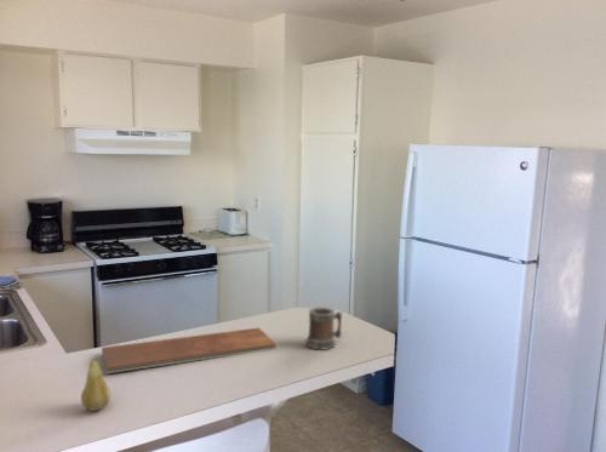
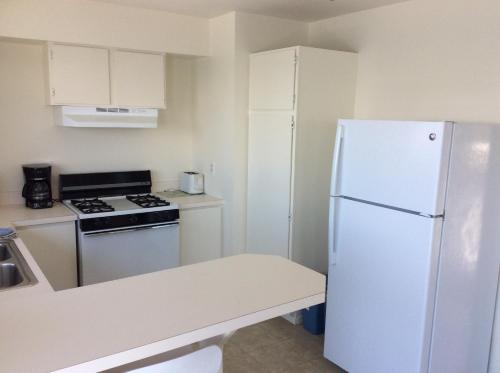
- mug (325, 327)
- chopping board (190, 348)
- fruit (95, 384)
